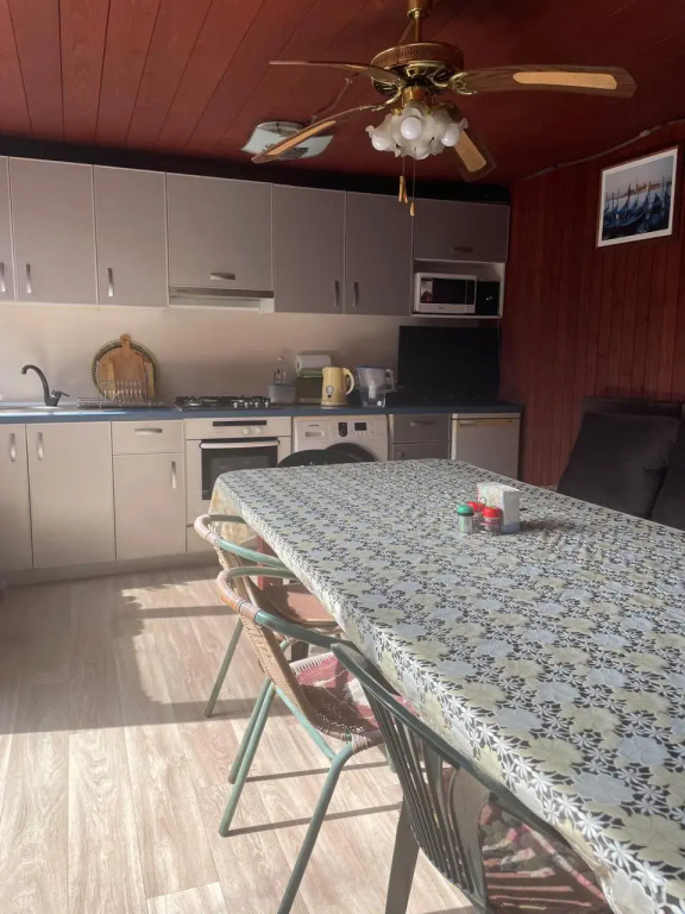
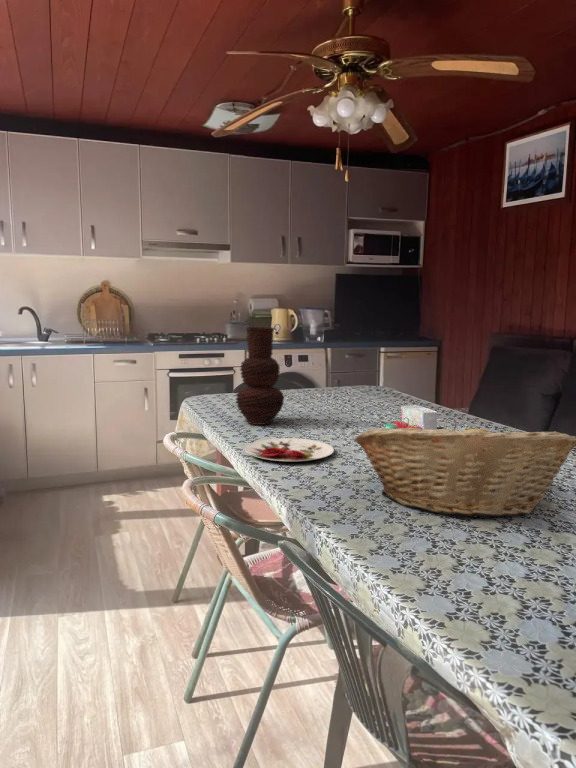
+ plate (289, 448)
+ fruit basket (460, 457)
+ vase (259, 375)
